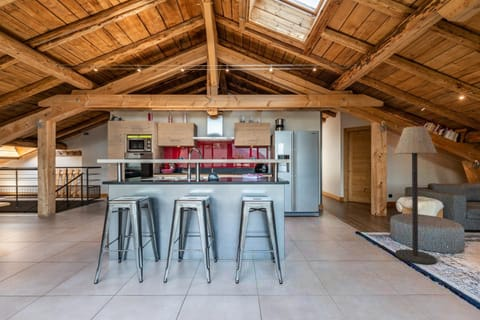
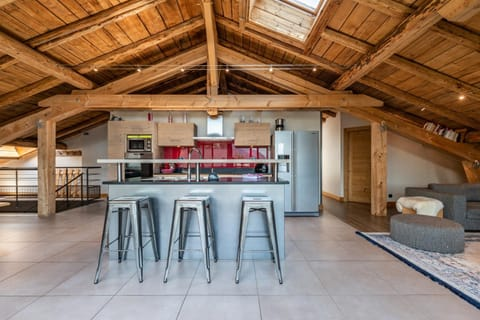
- floor lamp (414, 192)
